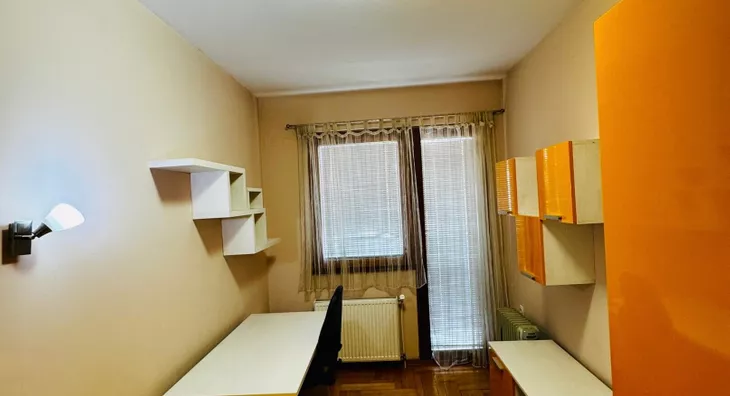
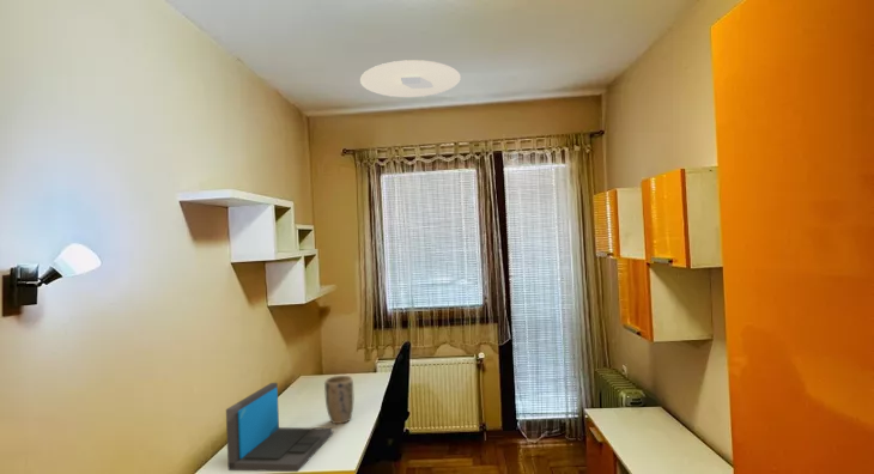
+ plant pot (339, 399)
+ ceiling light (409, 75)
+ laptop (278, 423)
